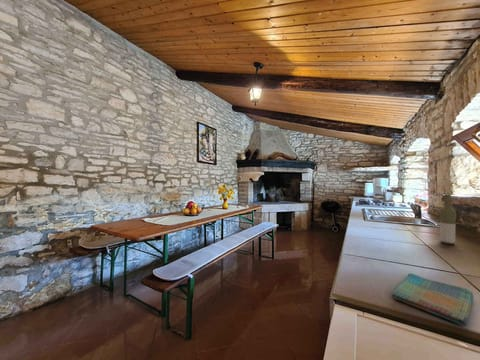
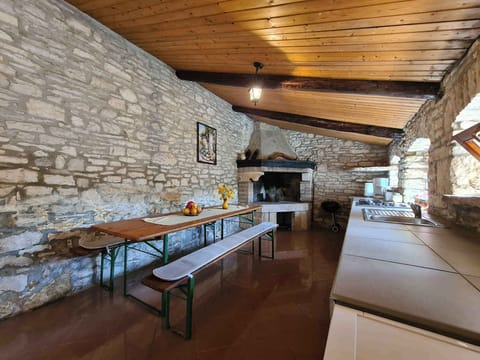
- dish towel (432, 294)
- bottle (447, 218)
